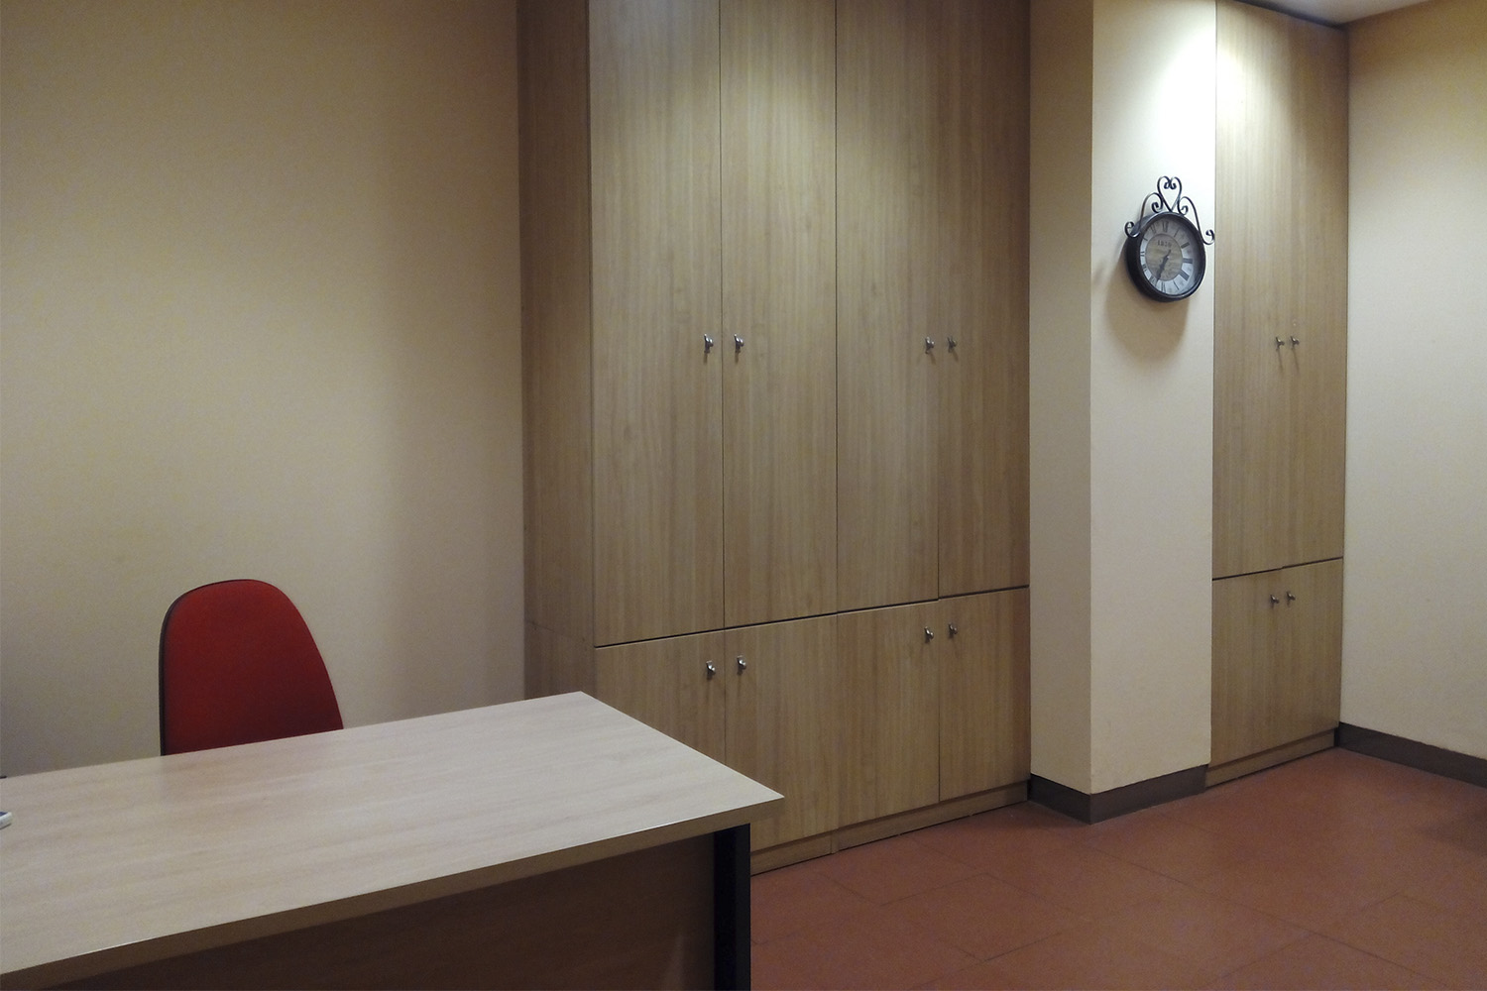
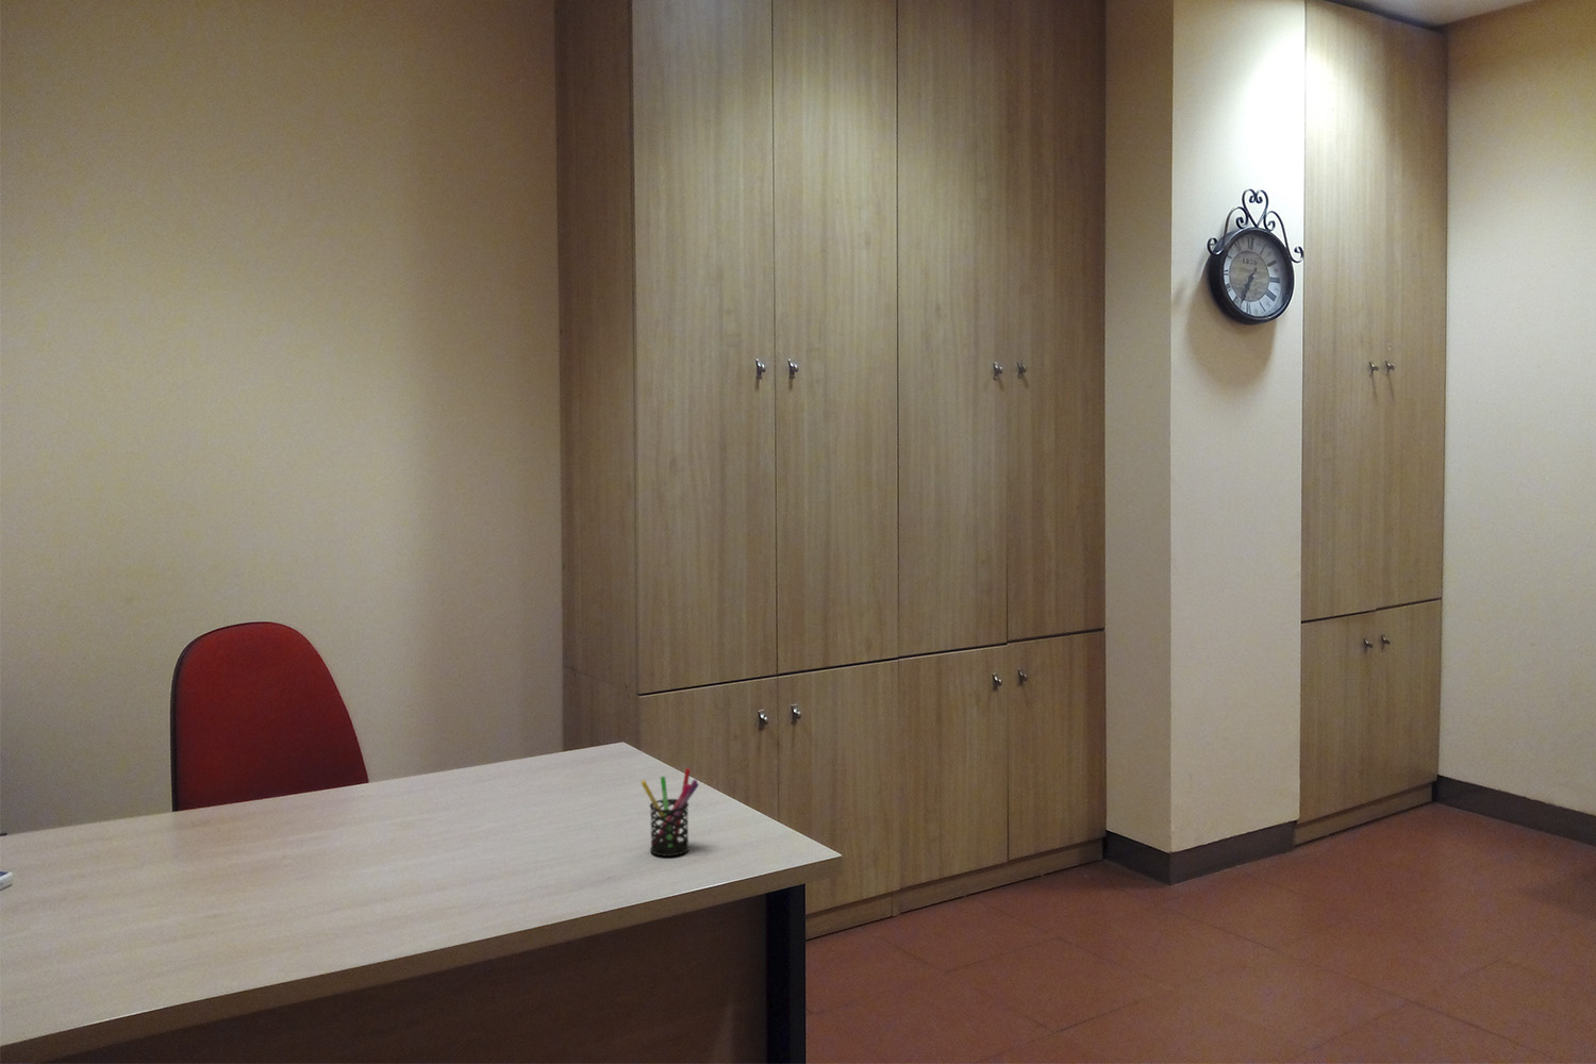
+ pen holder (670, 810)
